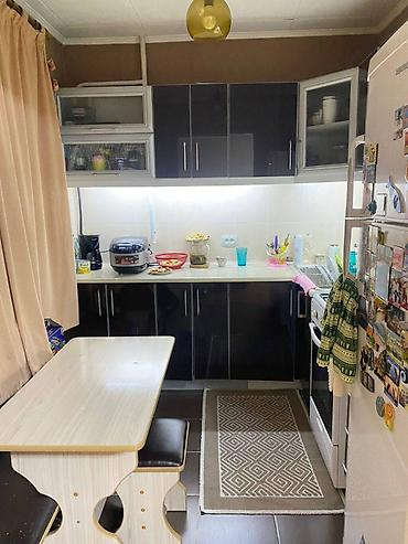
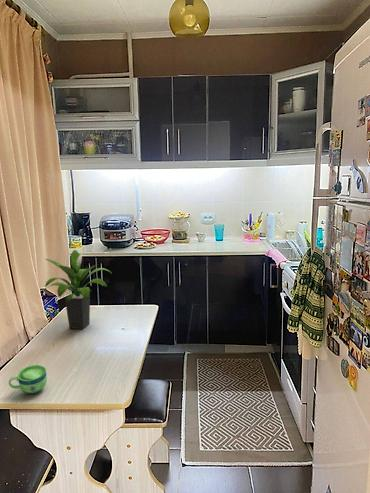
+ potted plant (78, 291)
+ cup (28, 382)
